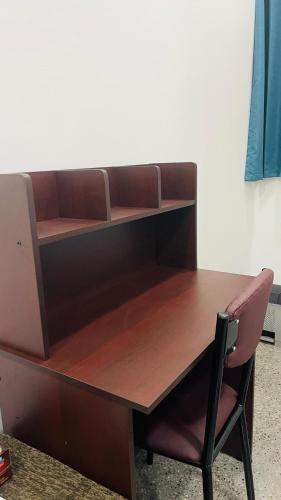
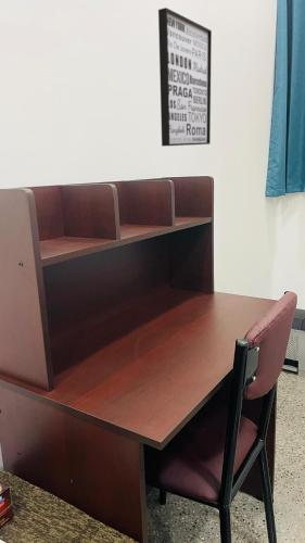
+ wall art (187, 86)
